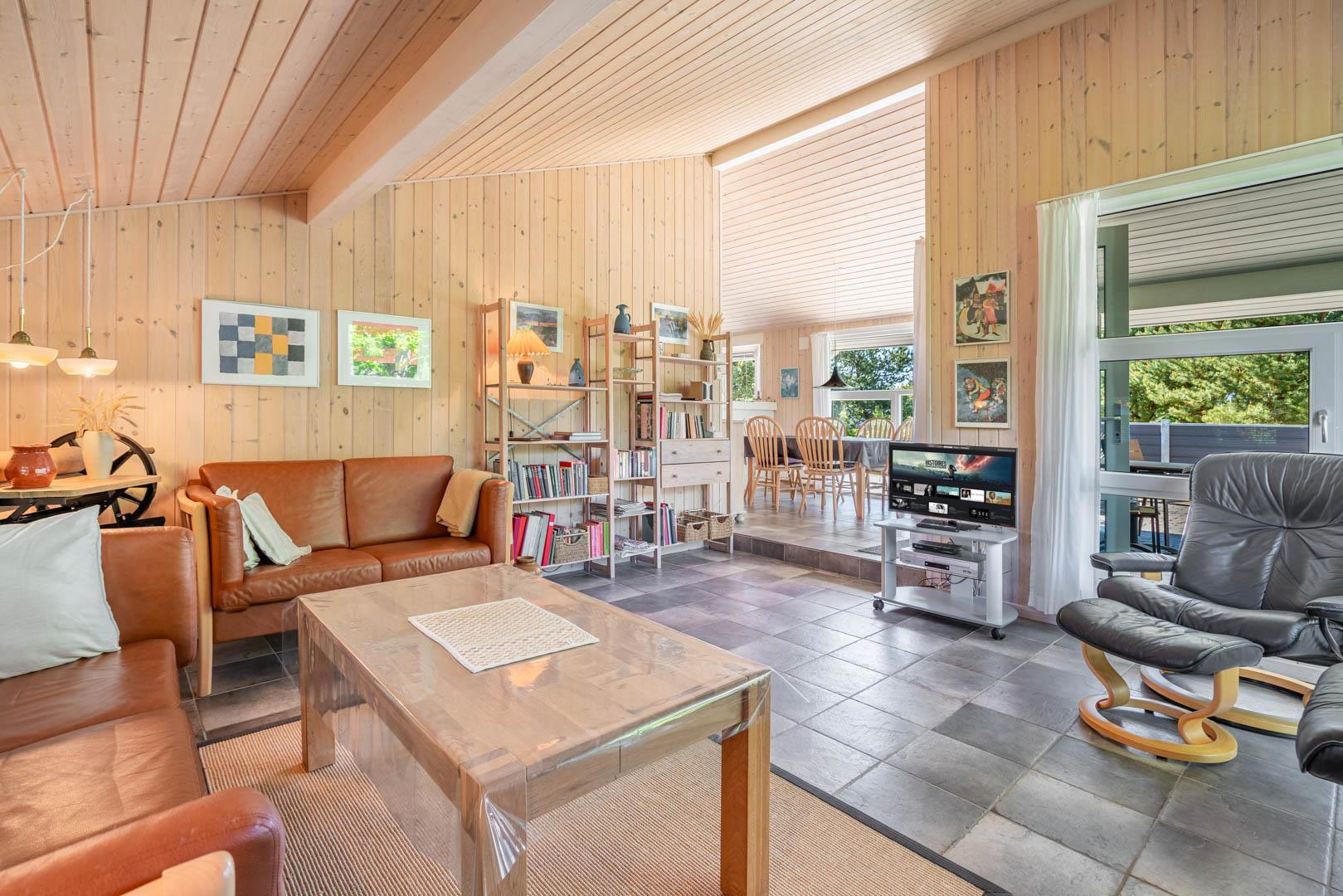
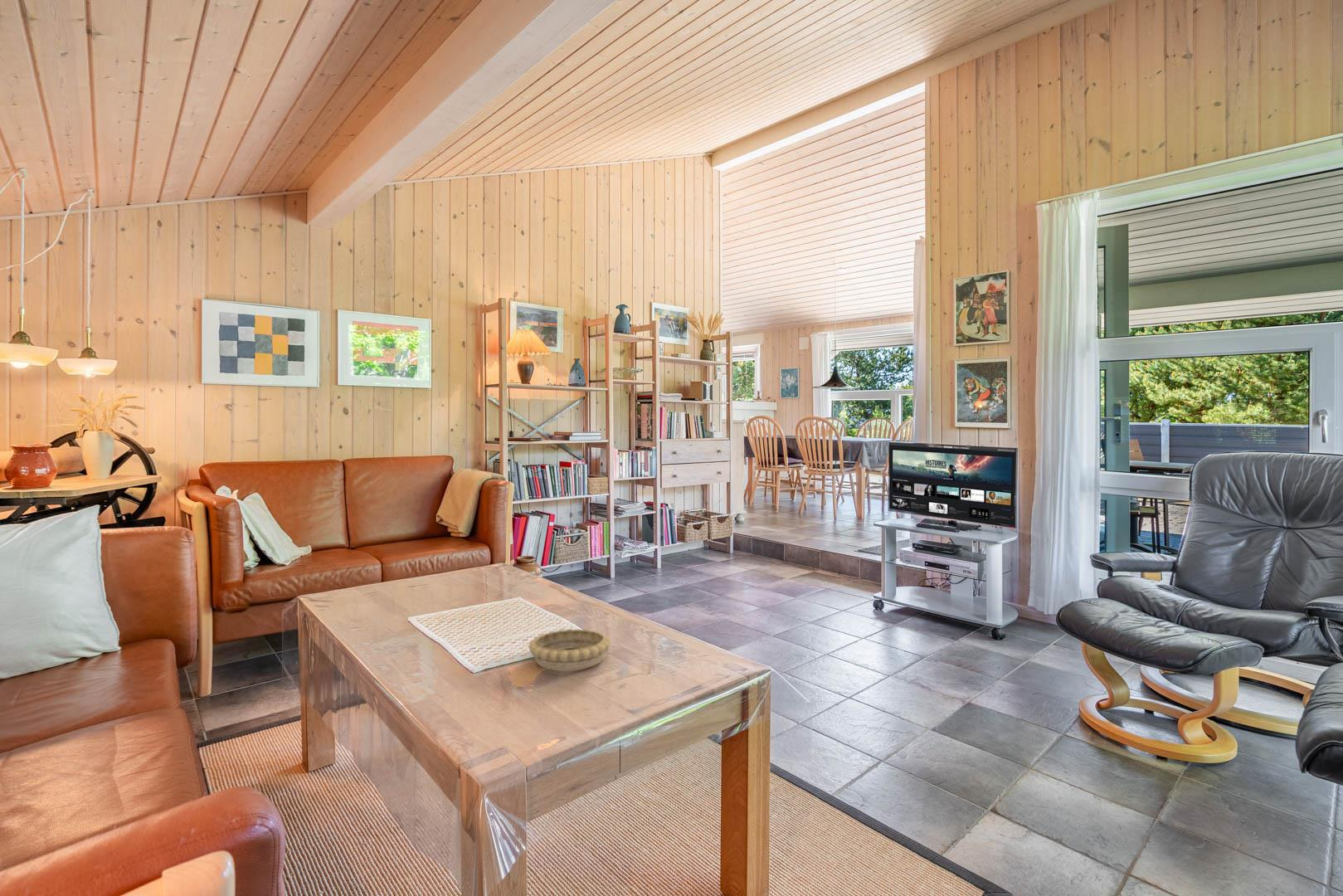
+ decorative bowl (570, 650)
